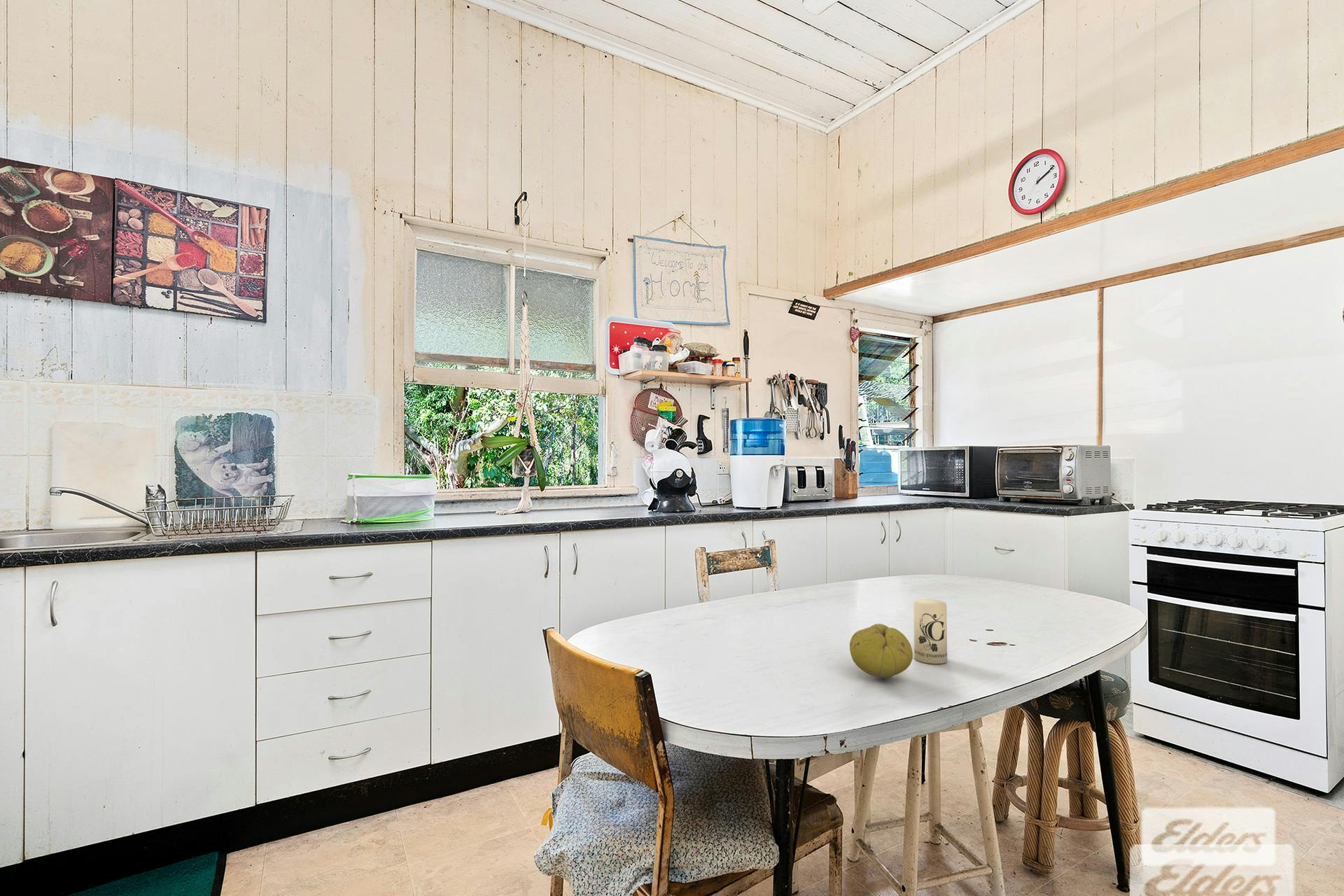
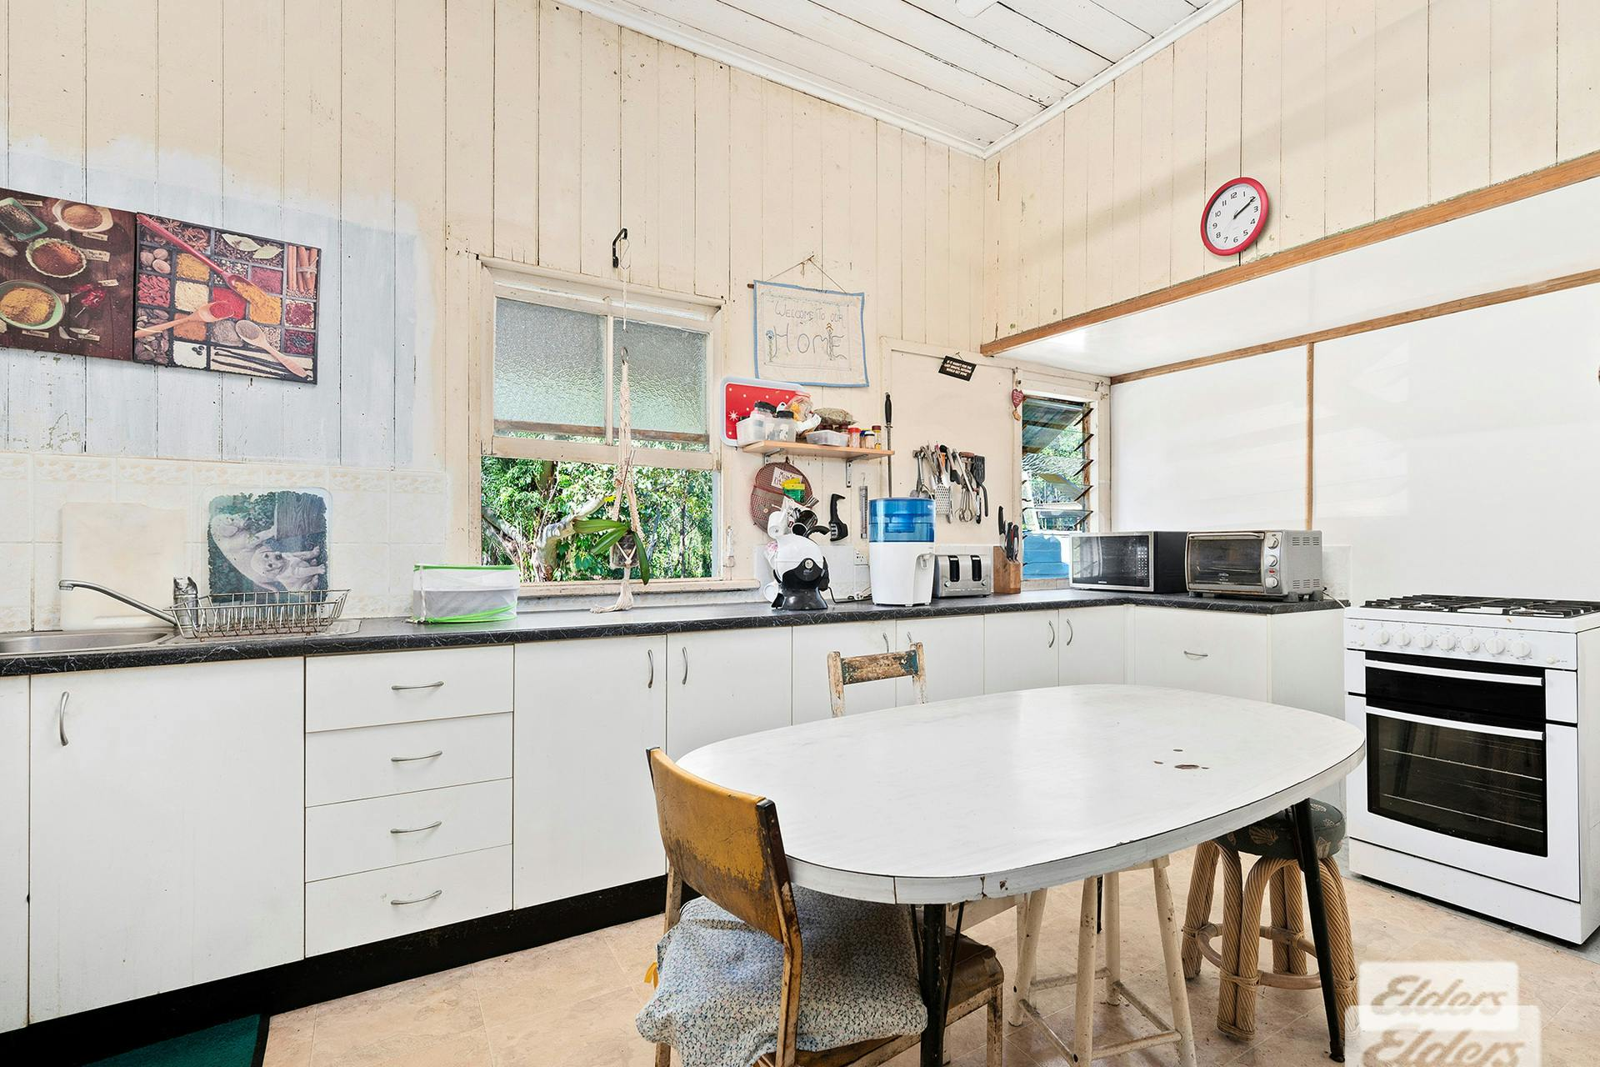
- fruit (881, 651)
- candle (930, 631)
